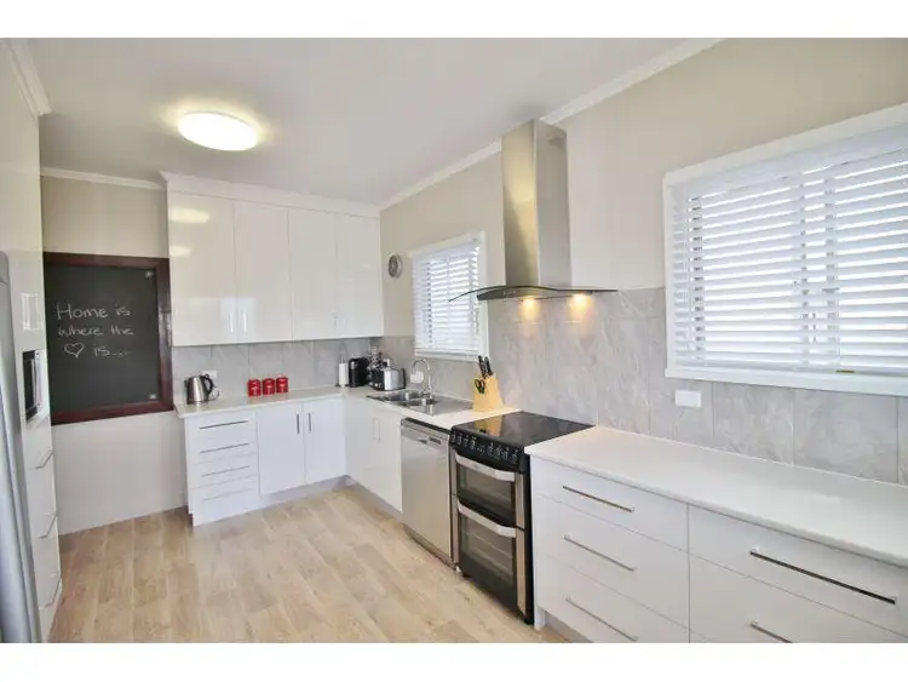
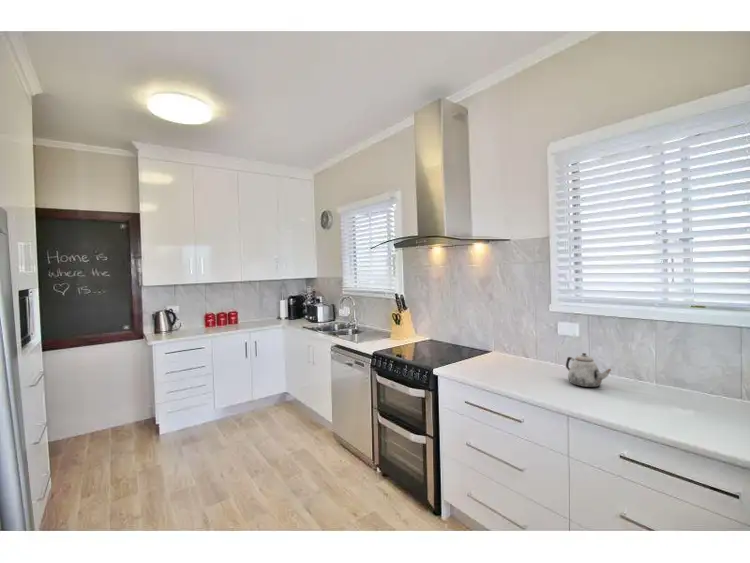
+ teapot (587, 369)
